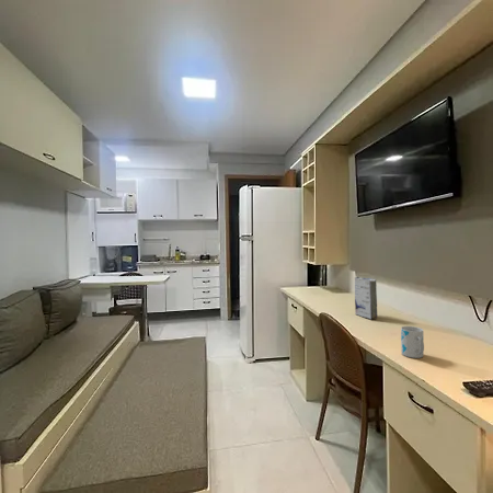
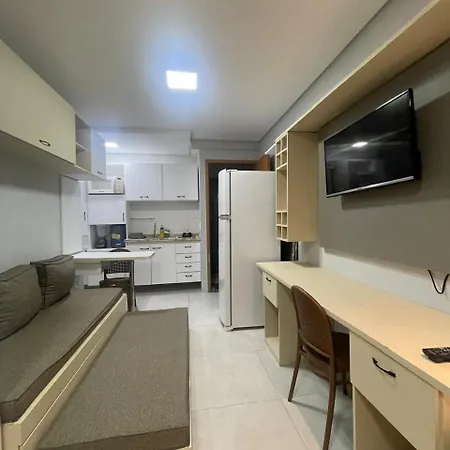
- mug (414, 343)
- book (365, 297)
